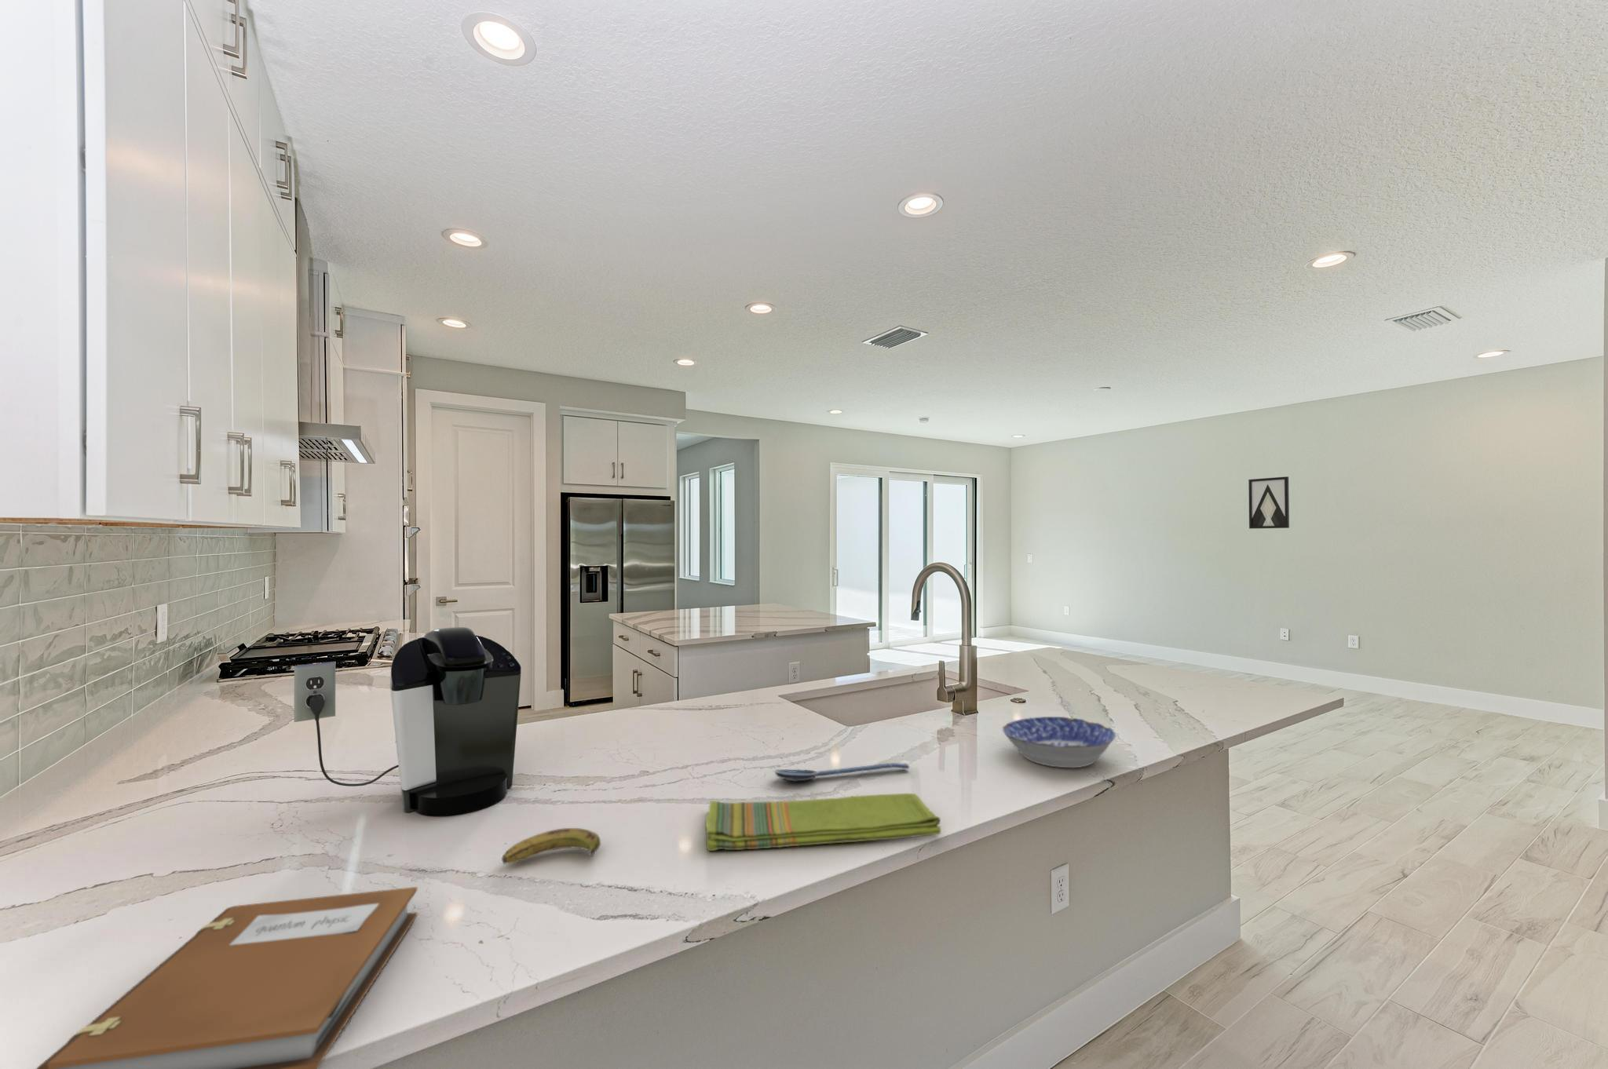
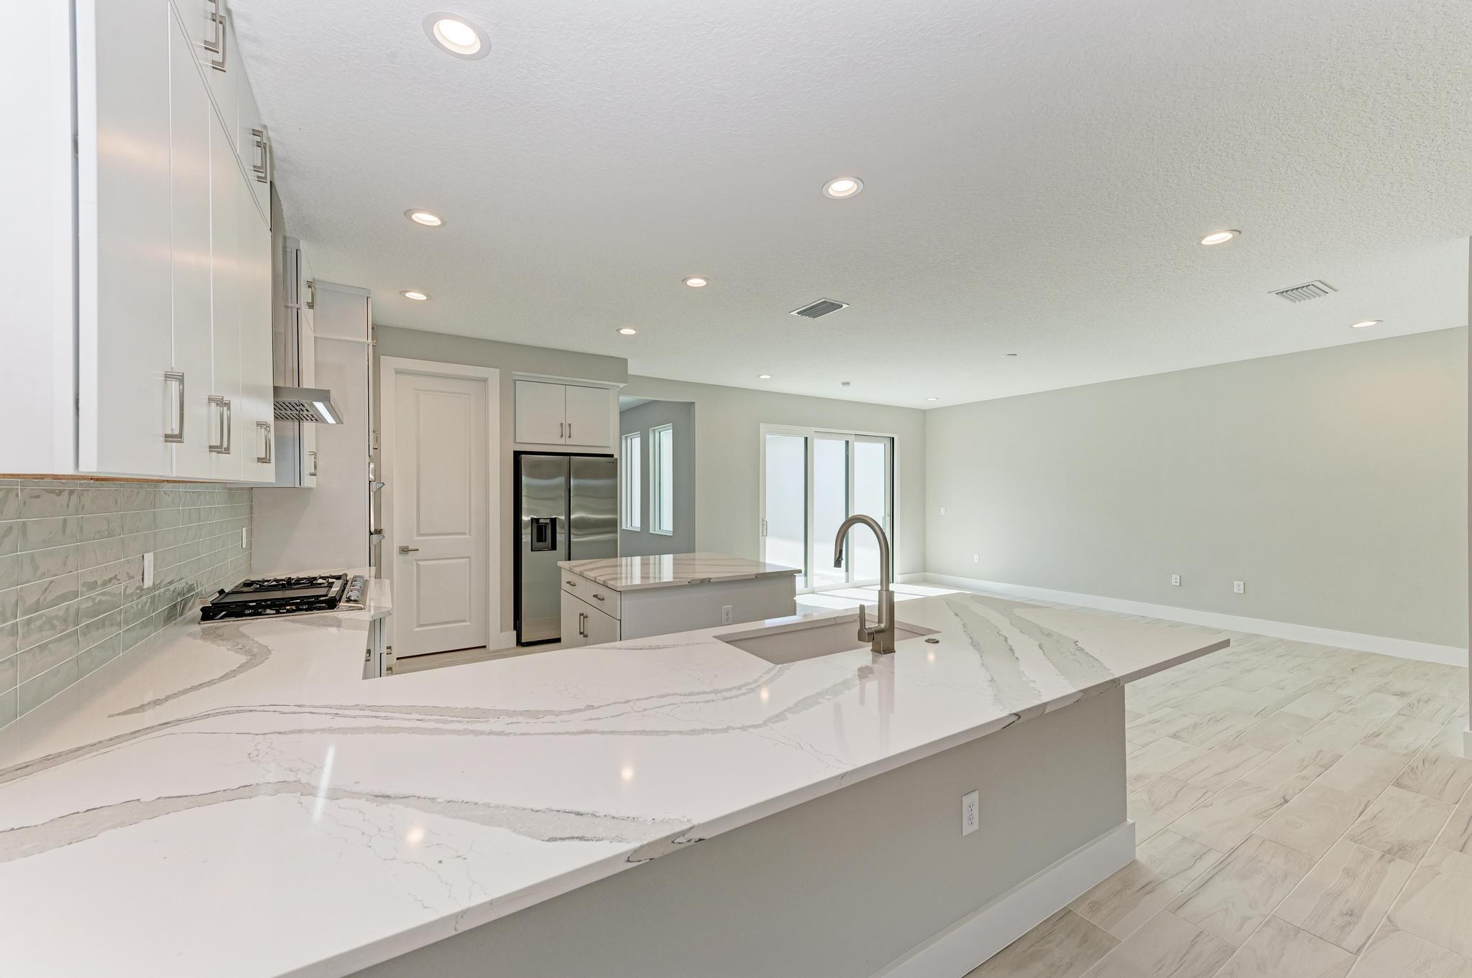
- dish towel (820, 815)
- notebook (265, 971)
- bowl (1057, 742)
- wall art (1268, 503)
- spoon (843, 770)
- banana (552, 847)
- coffee maker (418, 716)
